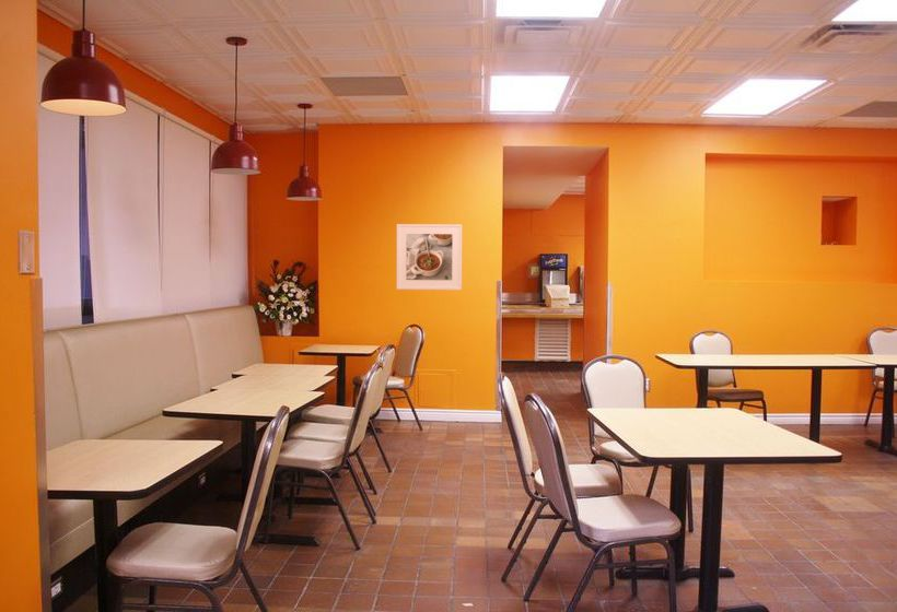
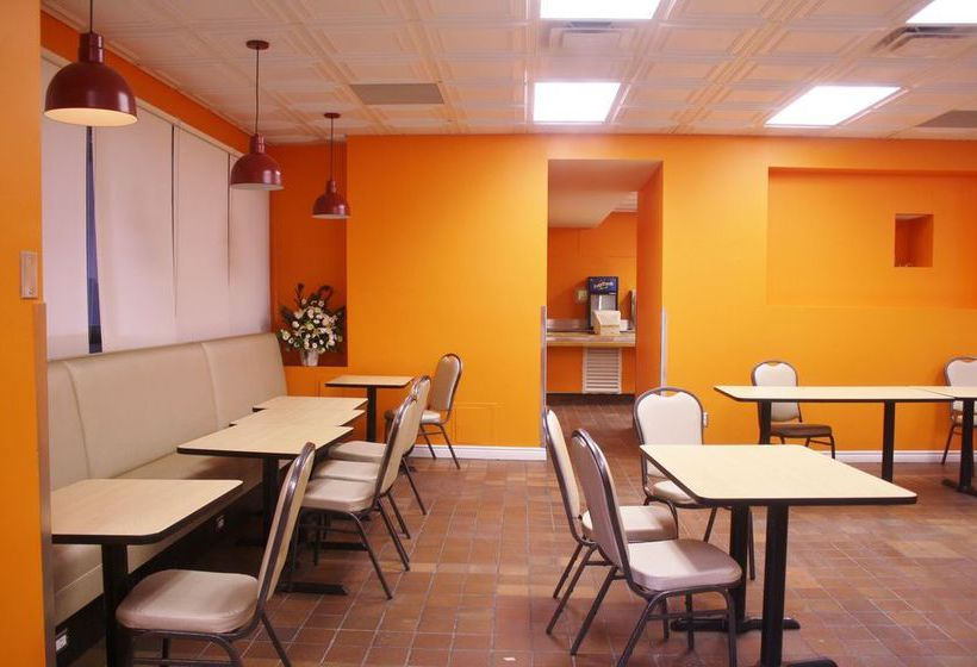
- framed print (429, 257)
